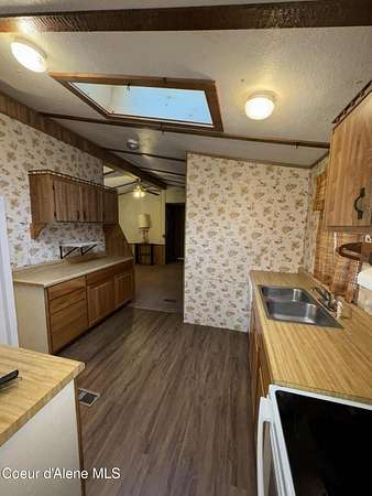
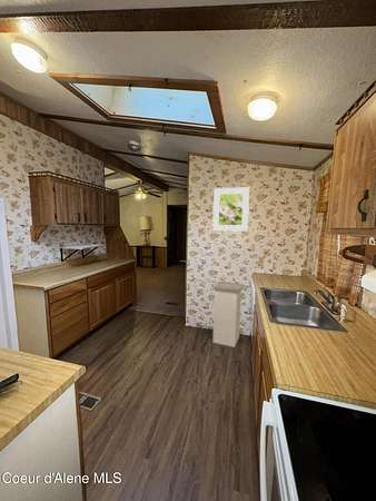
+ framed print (230, 209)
+ trash can (227, 312)
